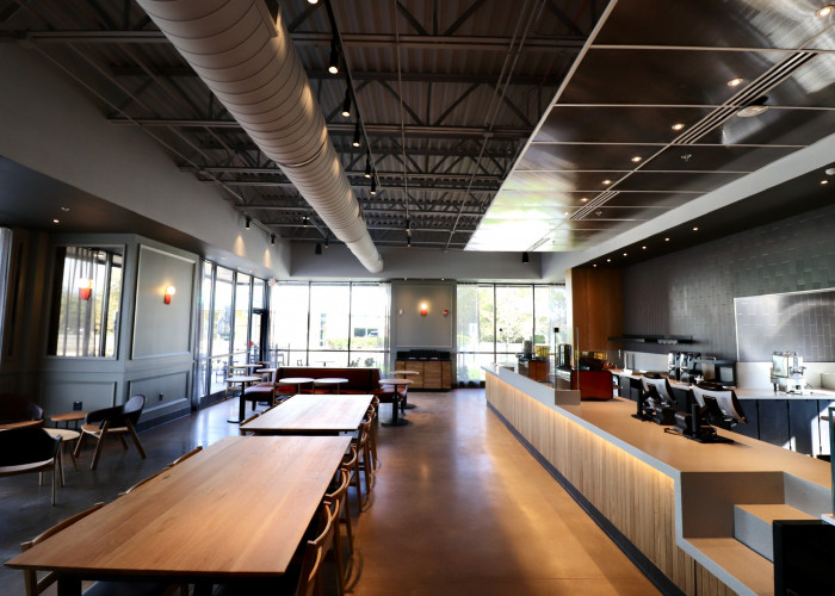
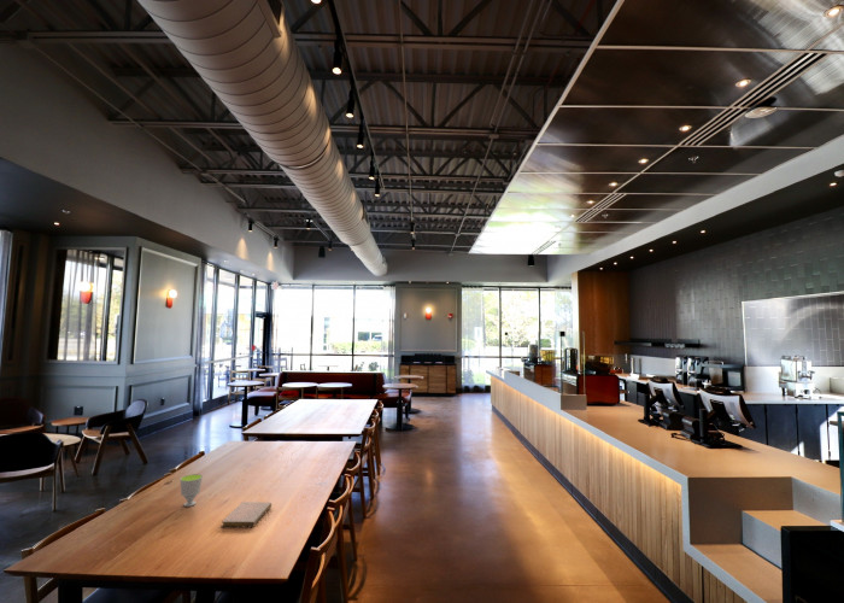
+ cup (191, 491)
+ notebook (247, 514)
